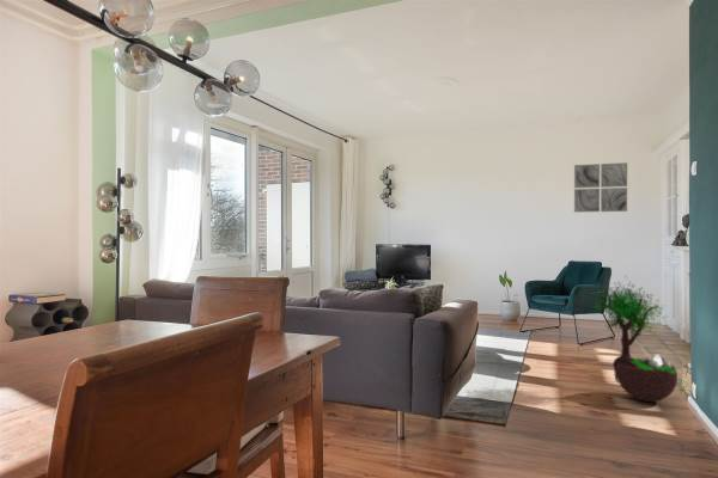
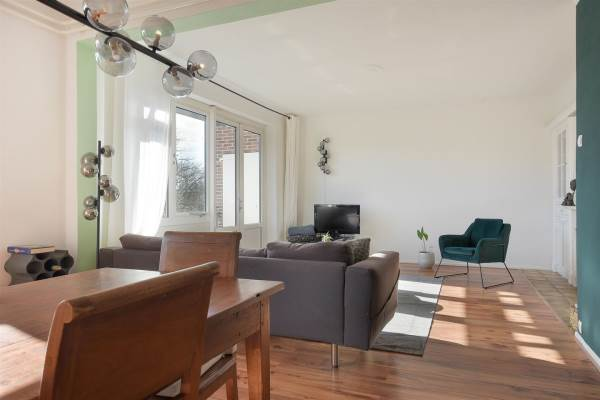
- wall art (601, 186)
- potted tree (634, 337)
